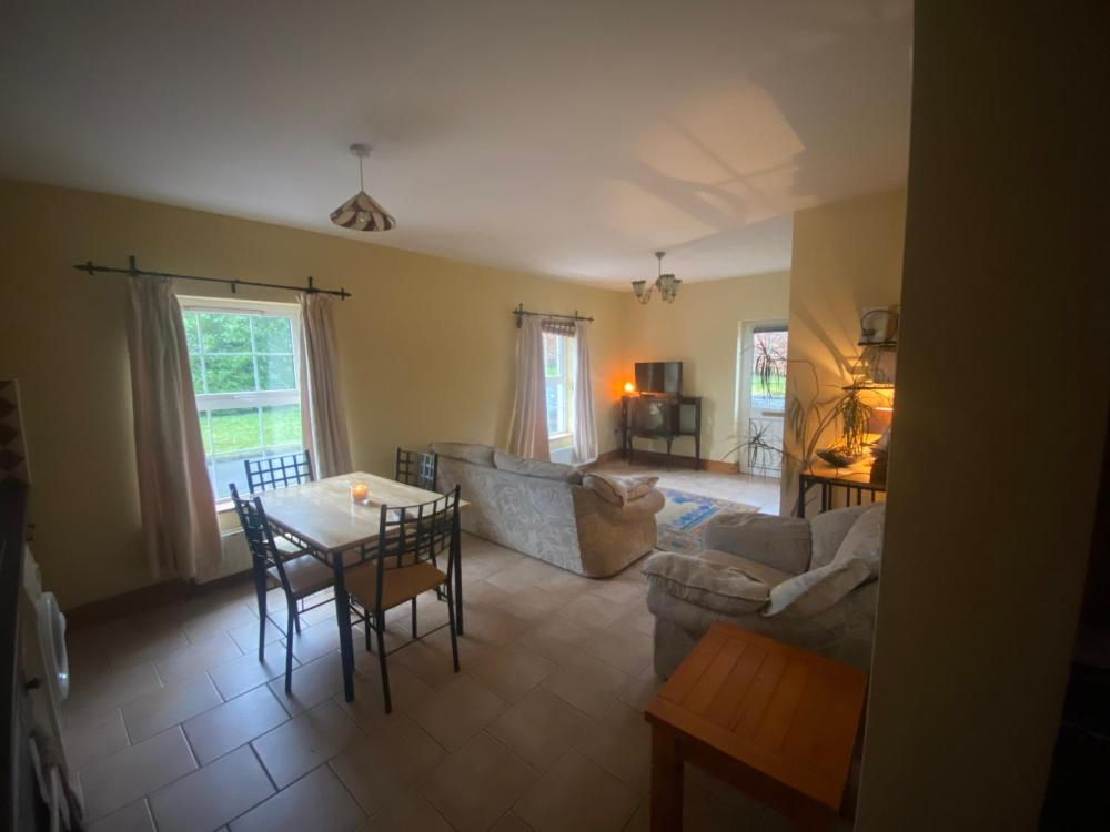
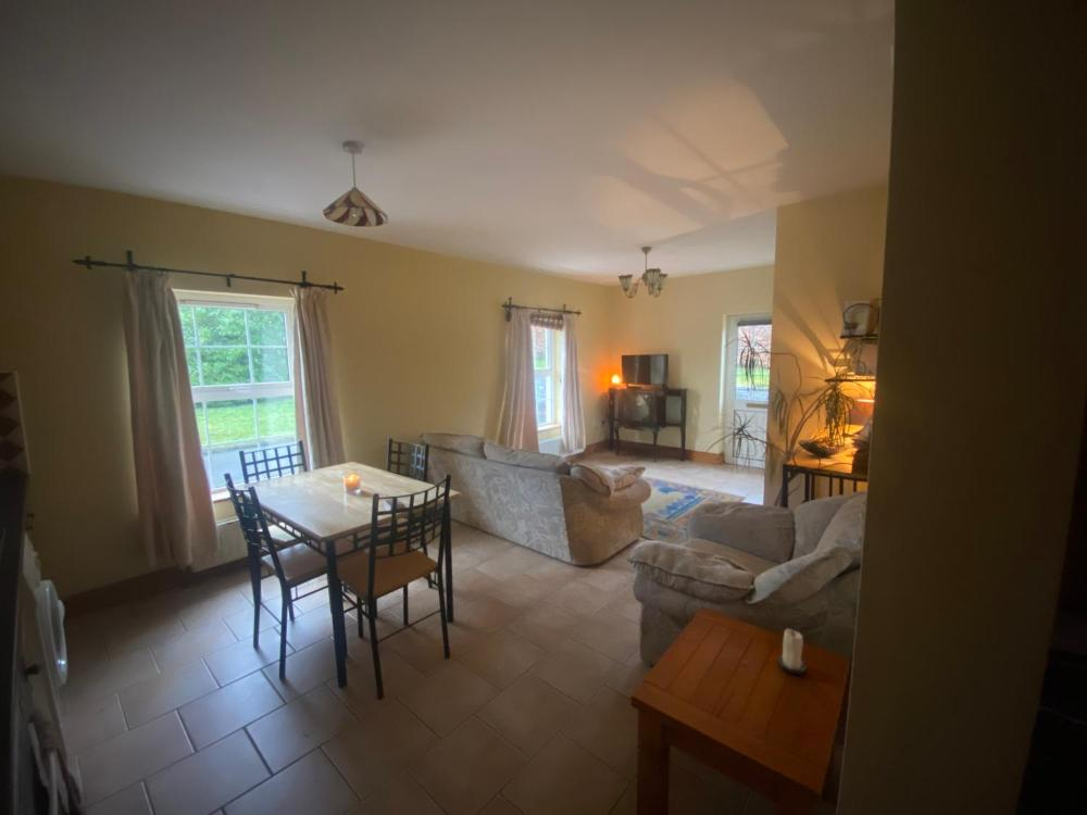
+ candle (792, 648)
